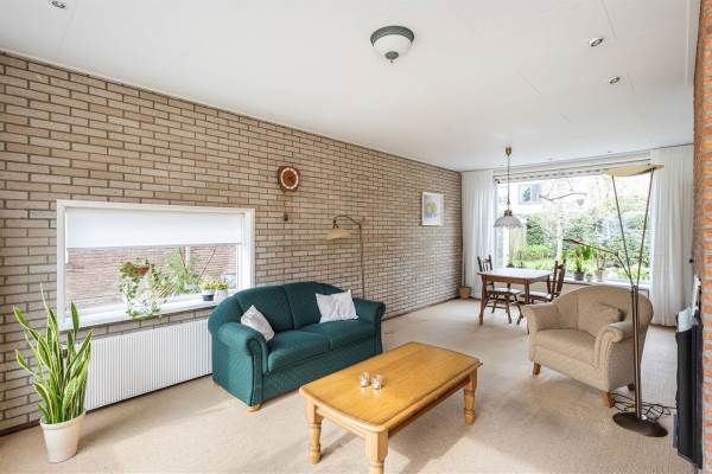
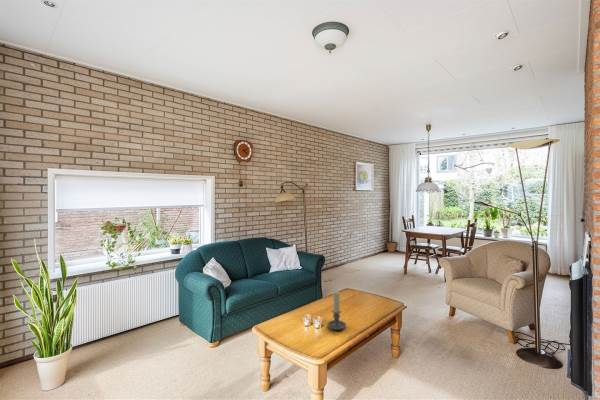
+ candle holder (335, 309)
